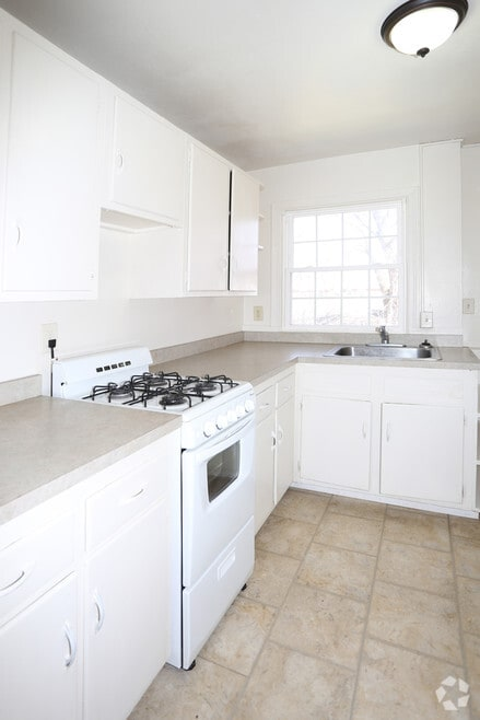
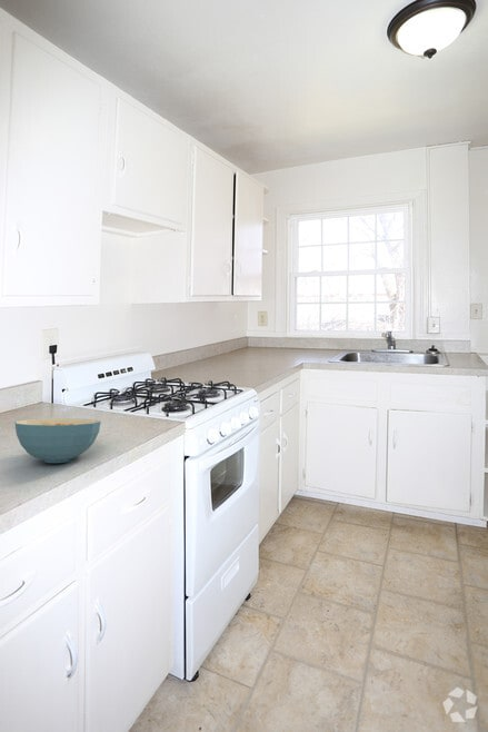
+ cereal bowl (58, 441)
